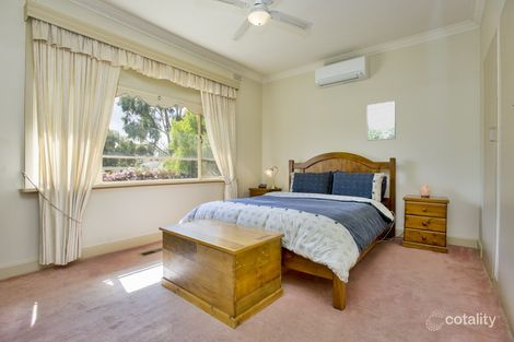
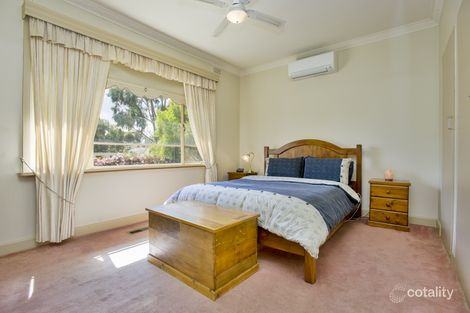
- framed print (381, 121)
